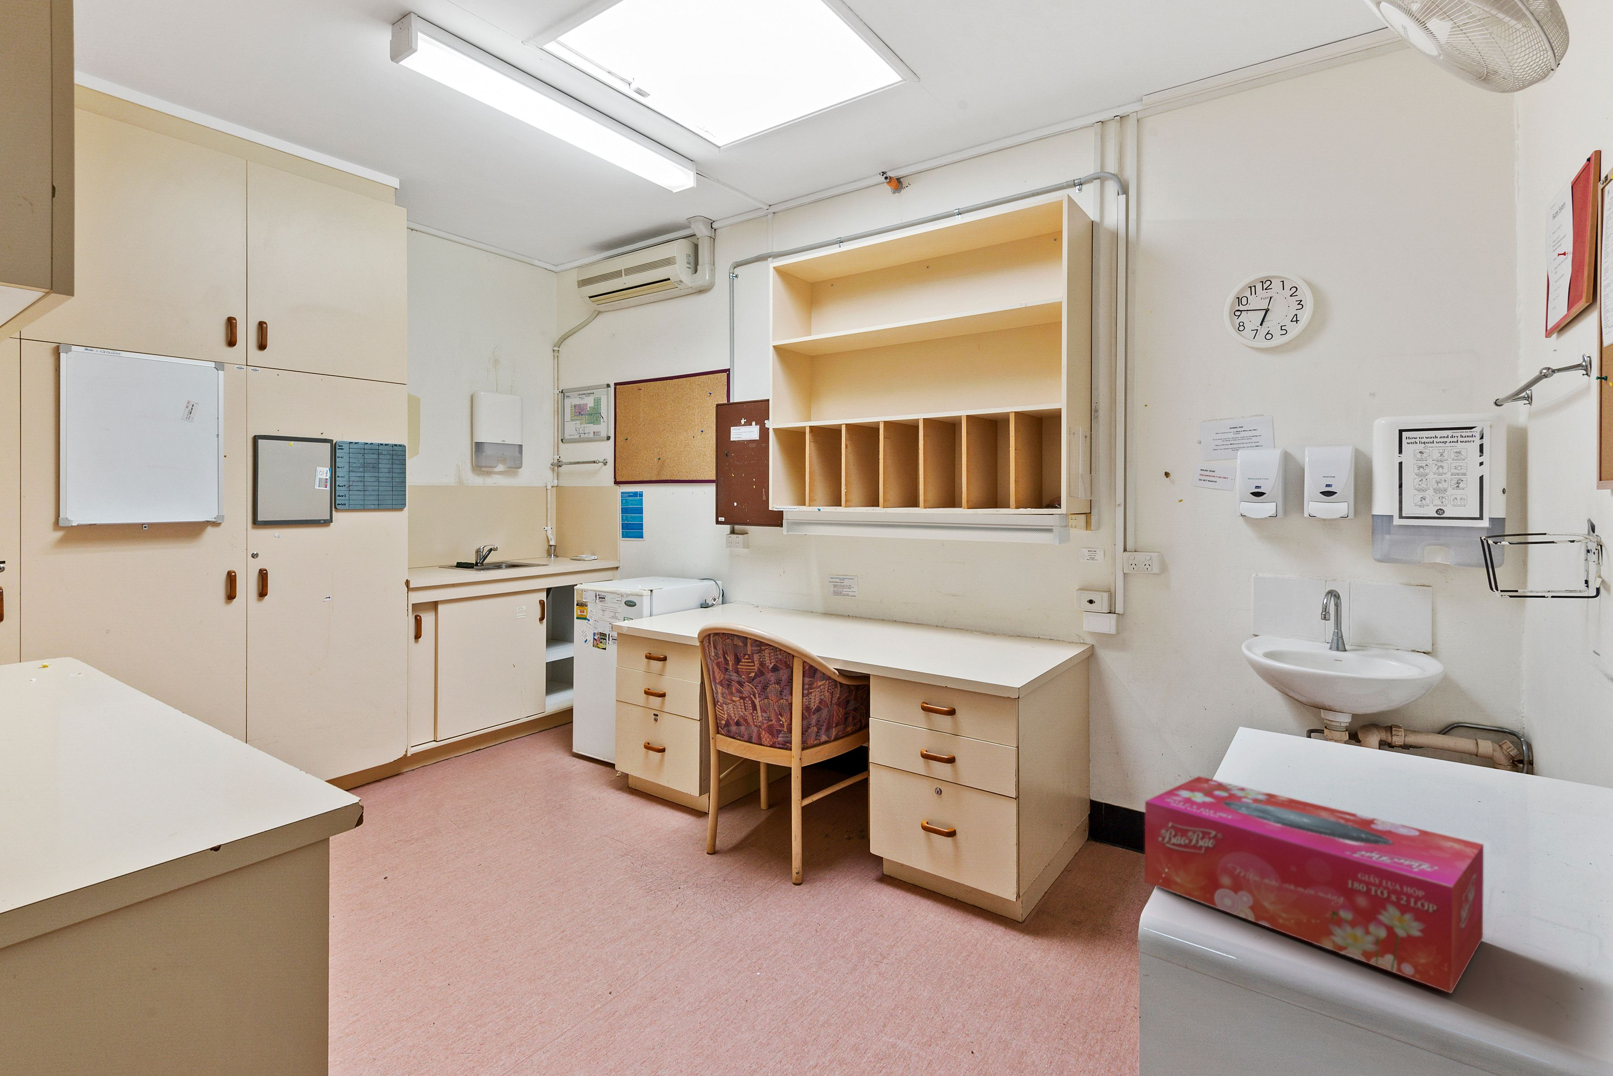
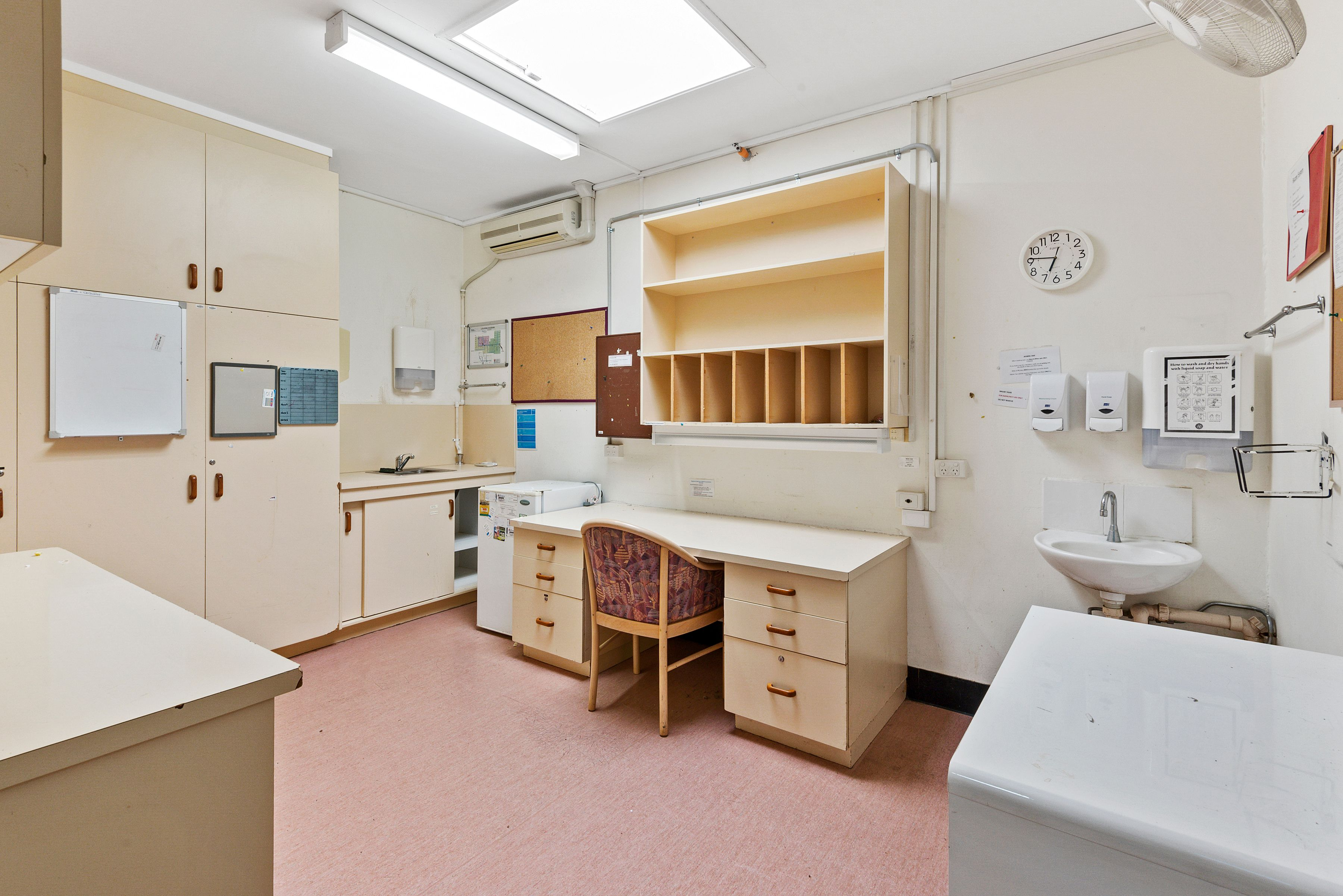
- tissue box (1302, 865)
